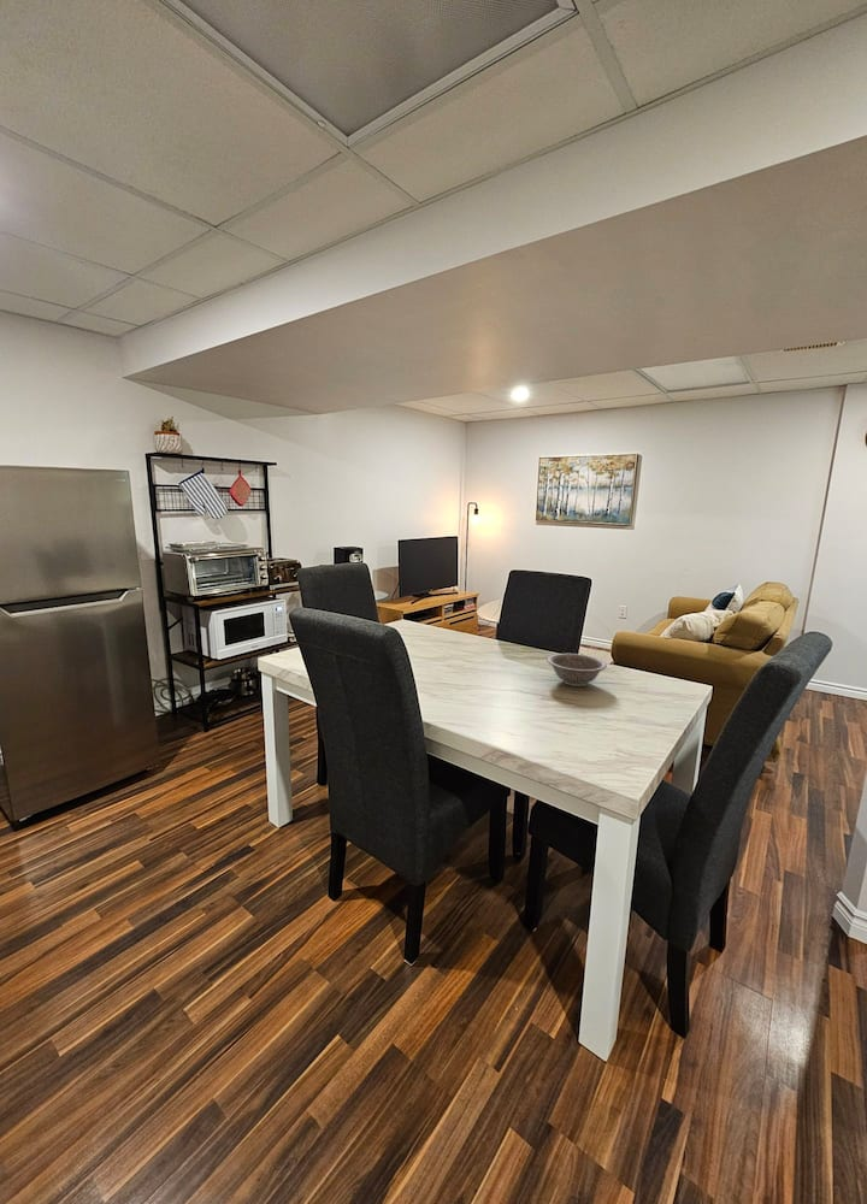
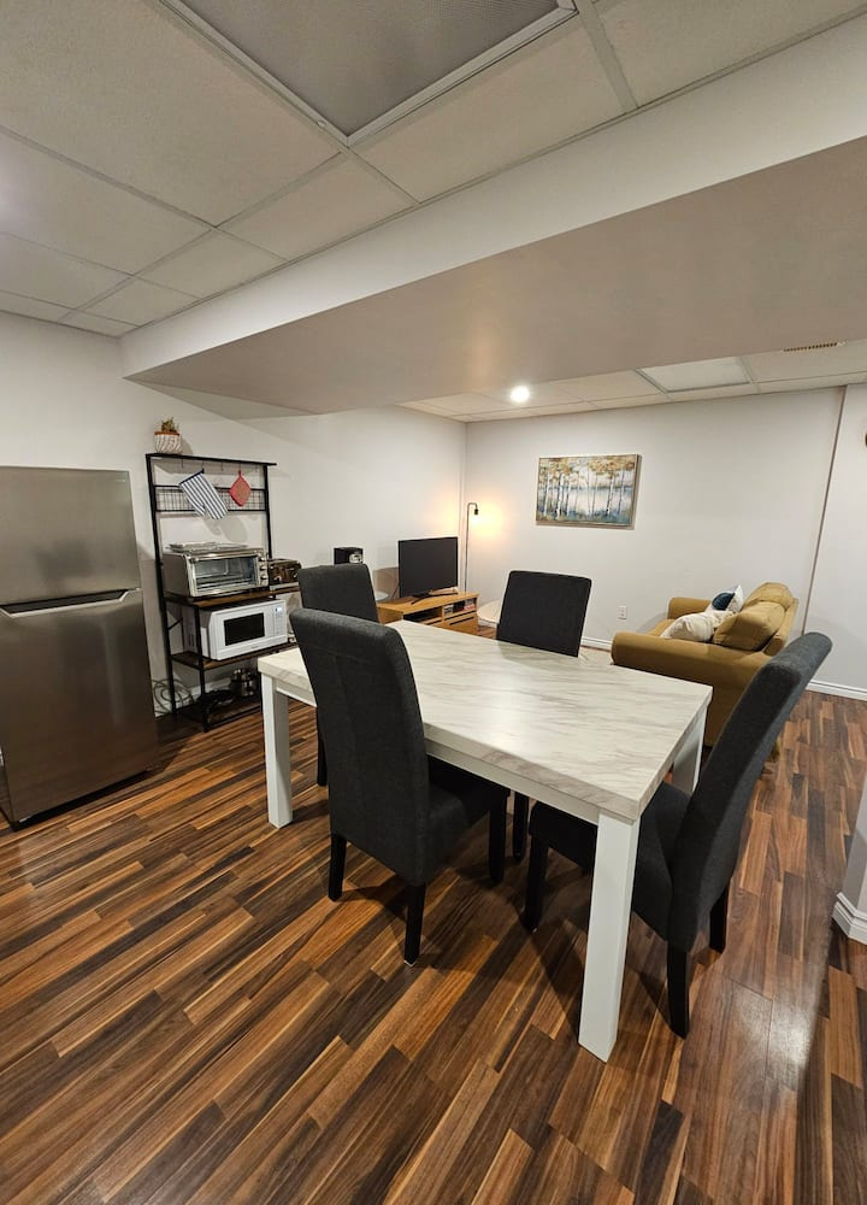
- decorative bowl (576, 672)
